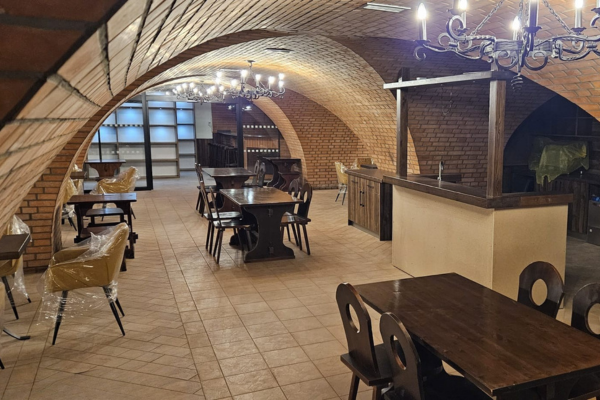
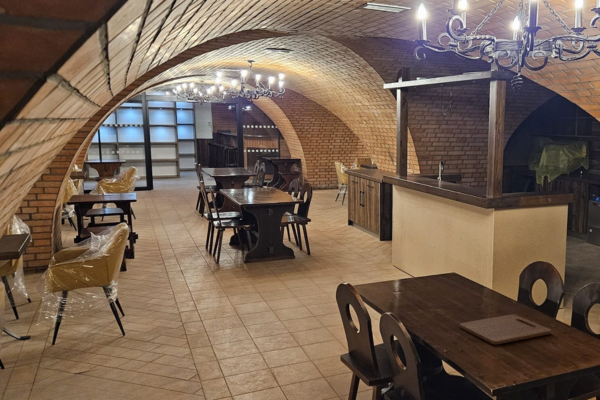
+ cutting board (504, 328)
